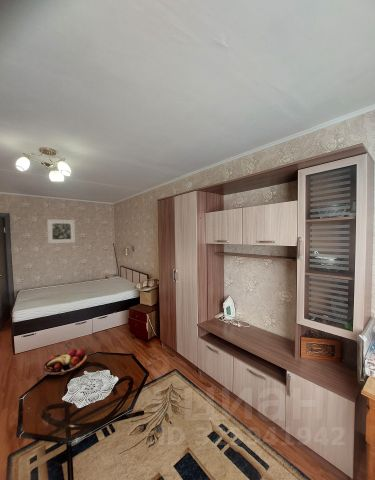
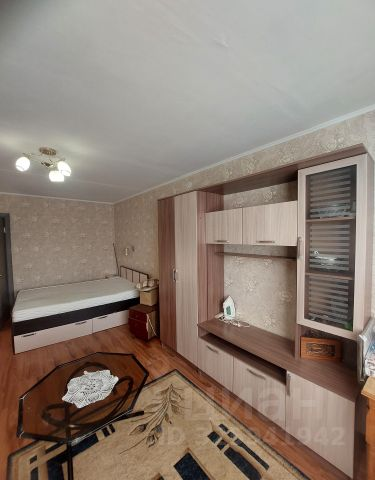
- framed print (61, 231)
- fruit basket (66, 360)
